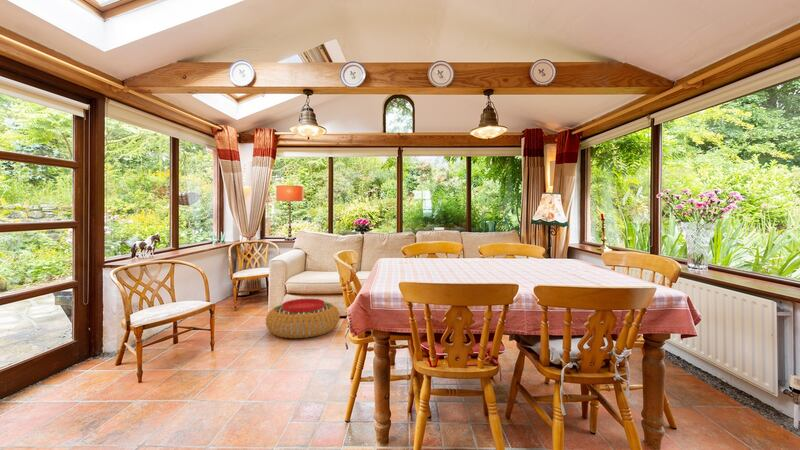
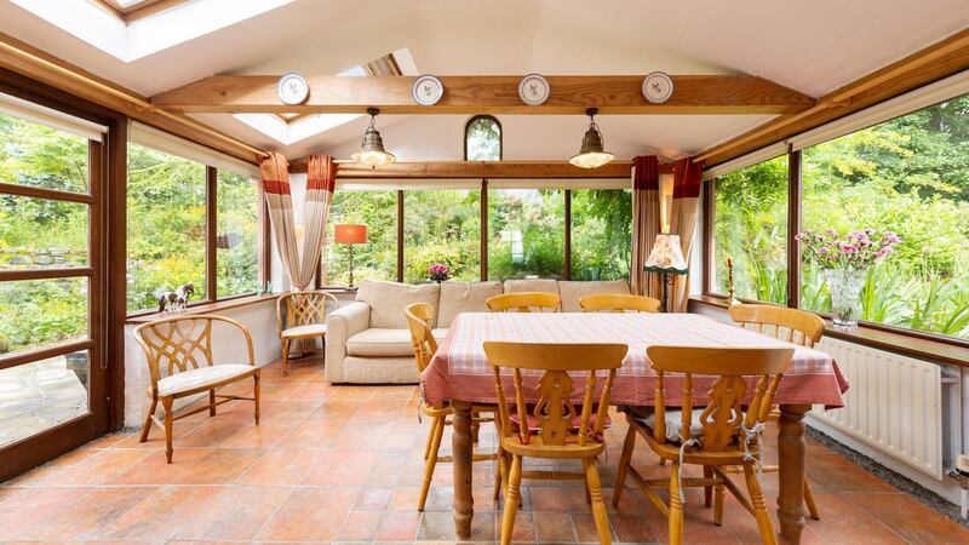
- pouf (303, 315)
